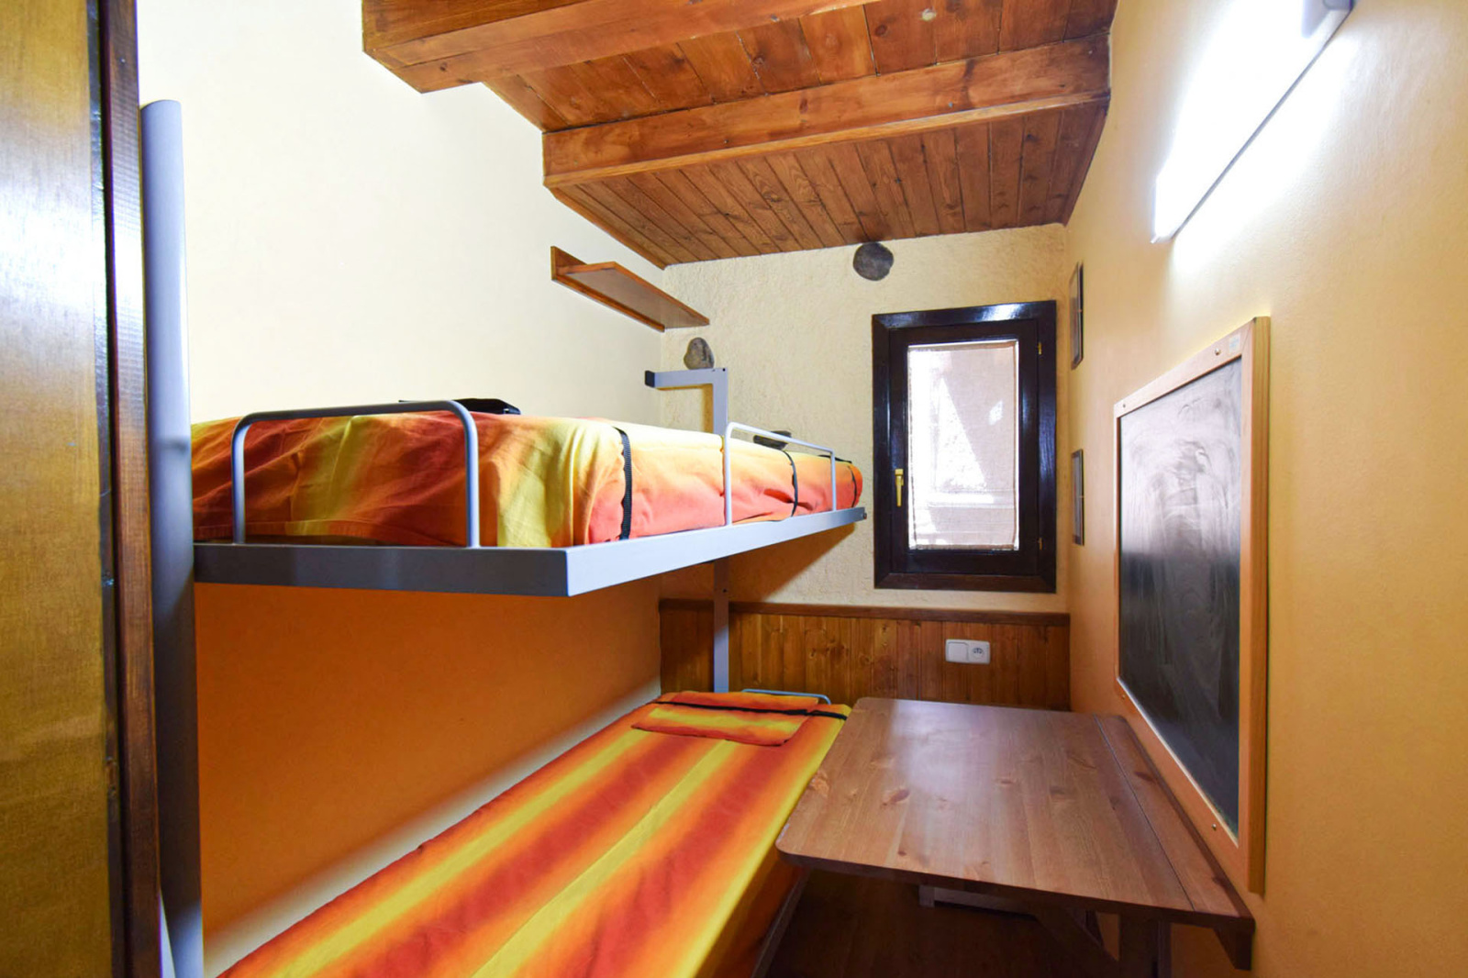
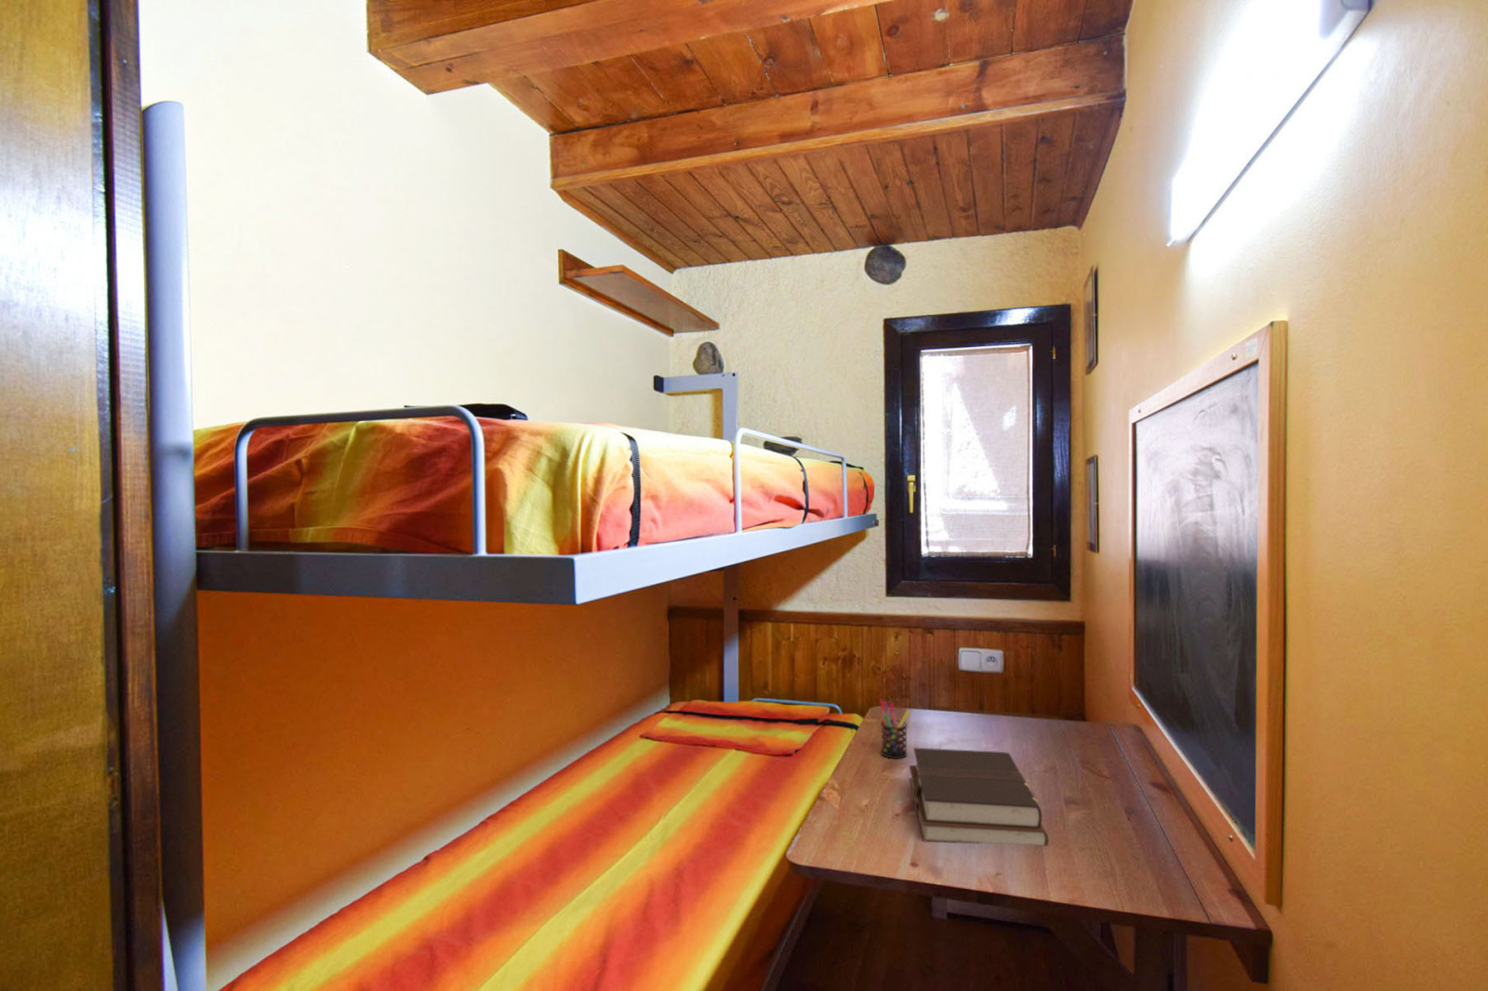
+ bible (971, 792)
+ pen holder (891, 728)
